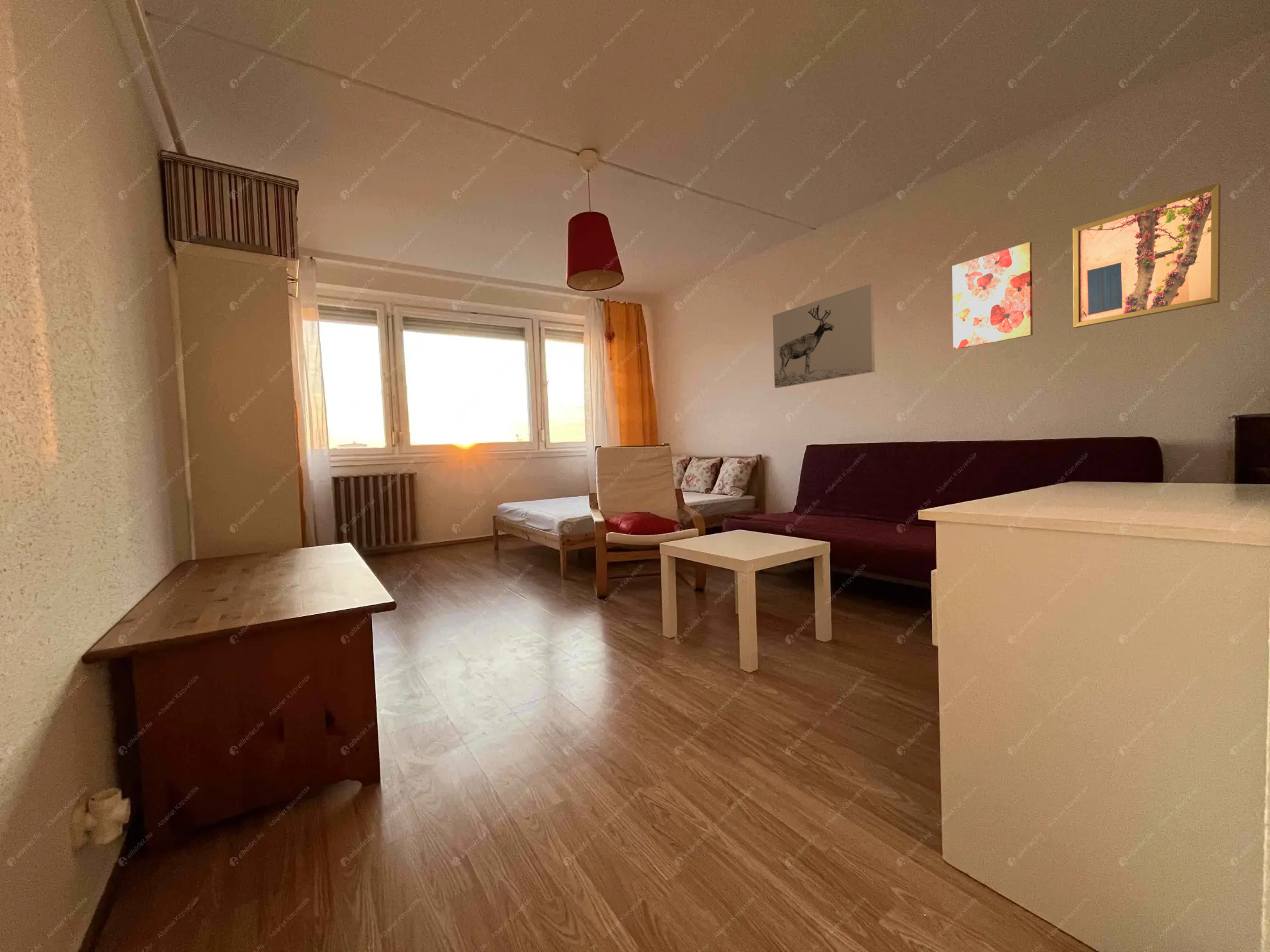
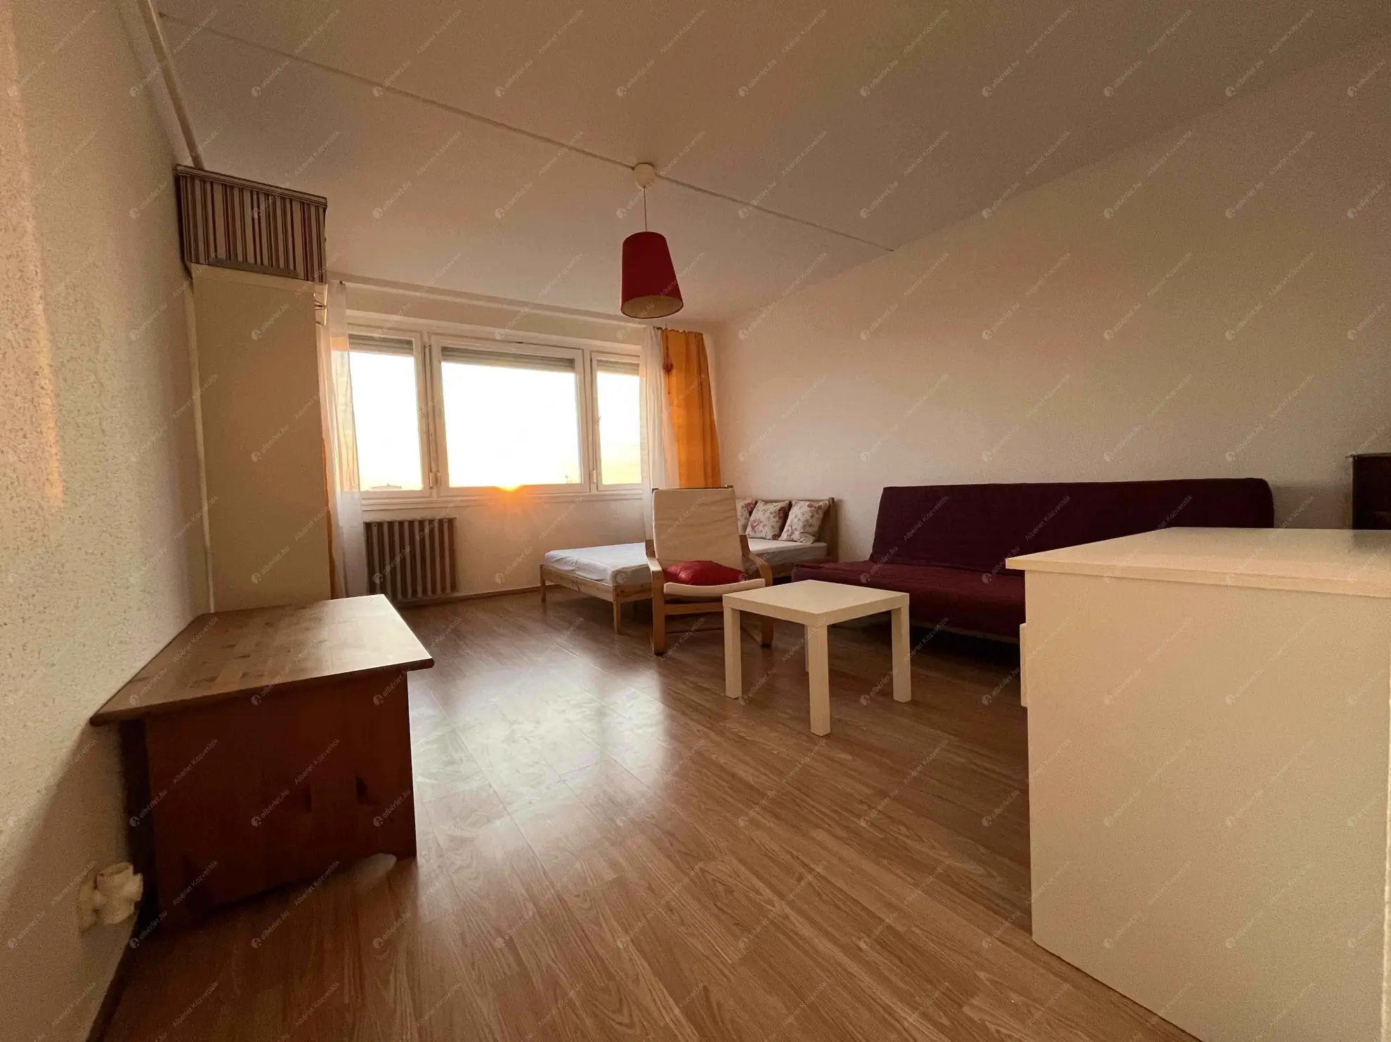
- wall art (990, 299)
- wall art (1140, 262)
- wall art (819, 340)
